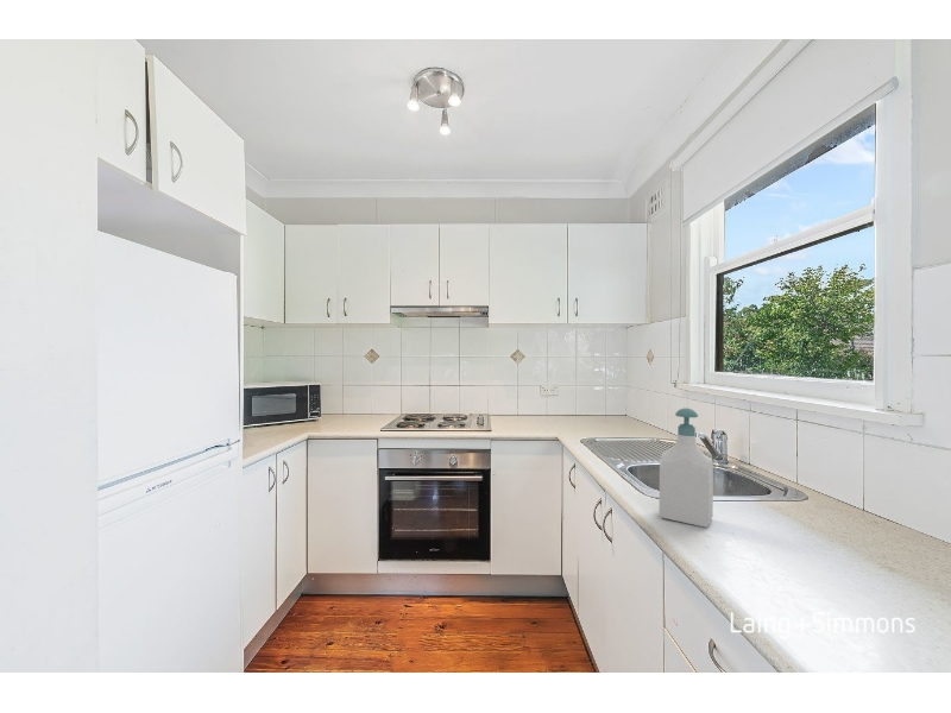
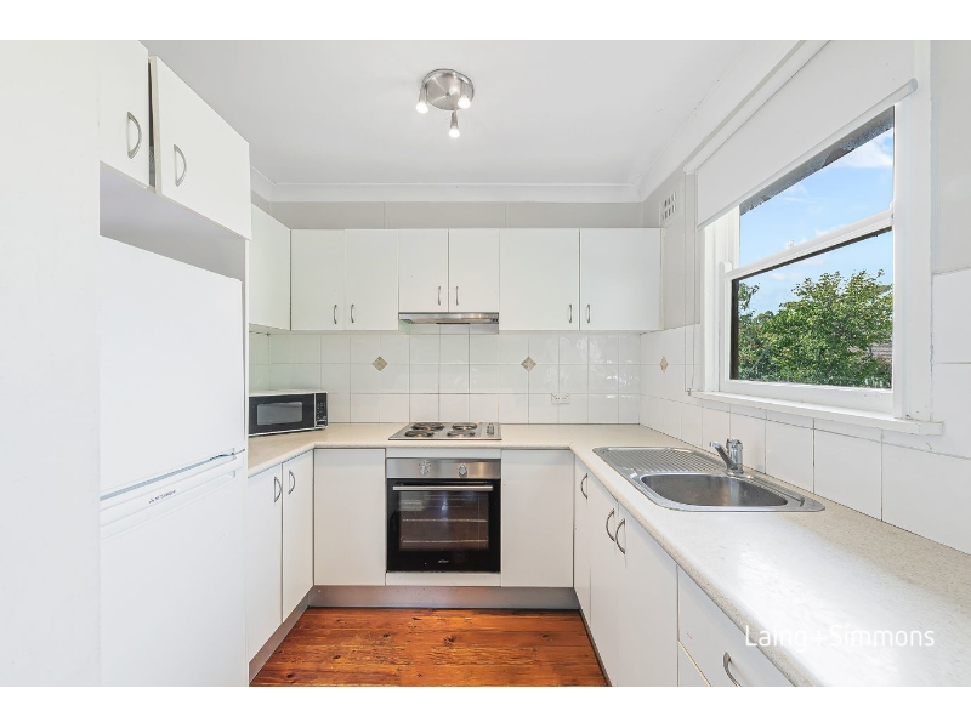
- soap bottle (686, 462)
